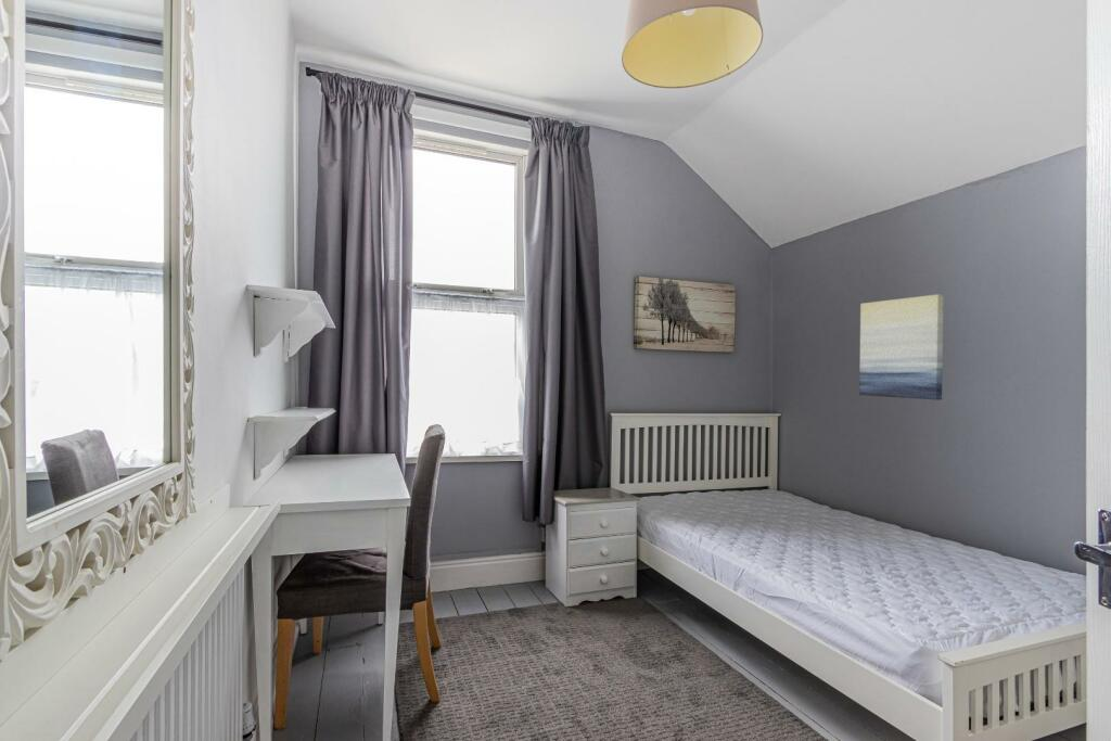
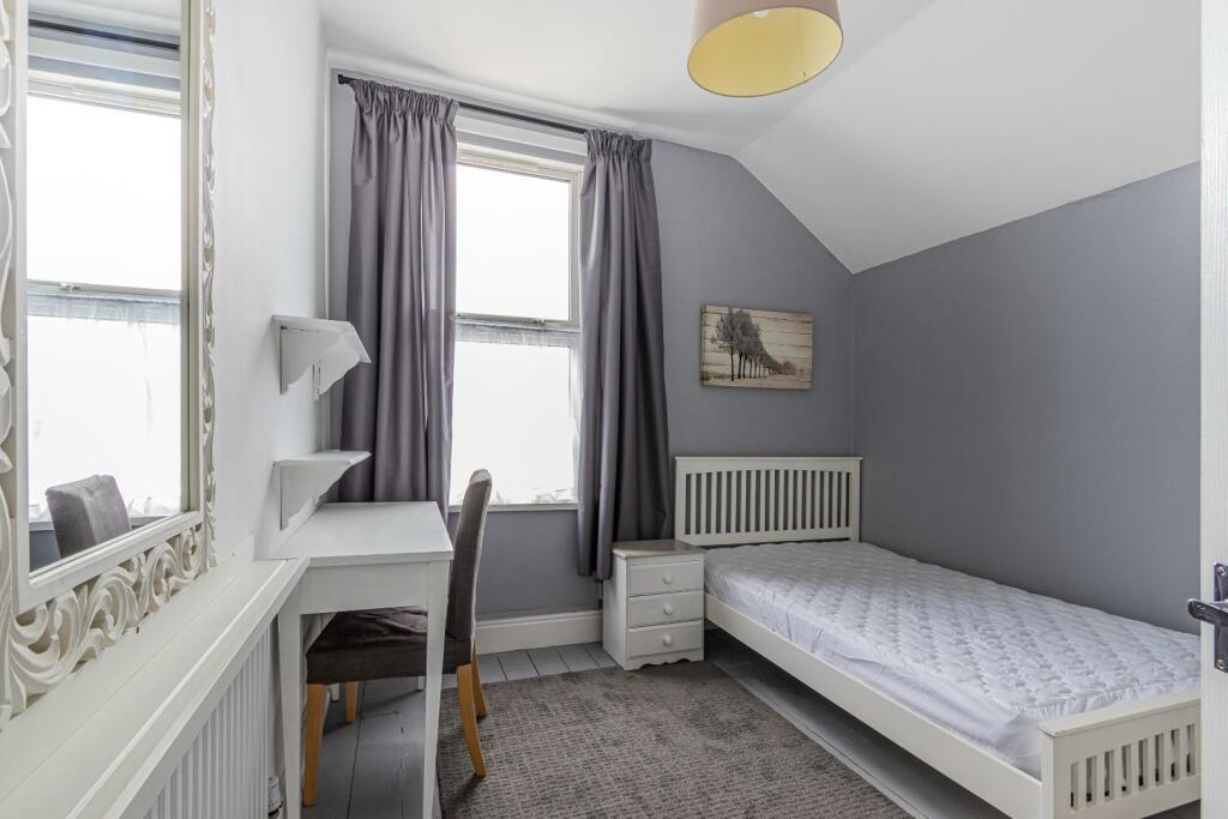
- wall art (898, 348)
